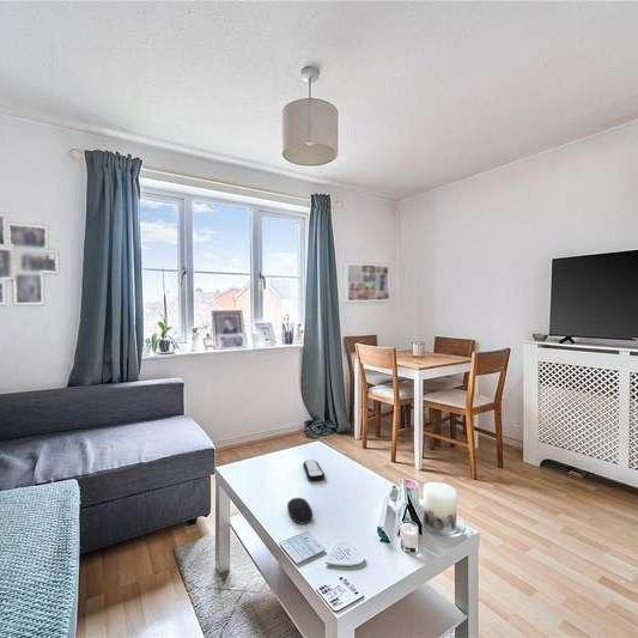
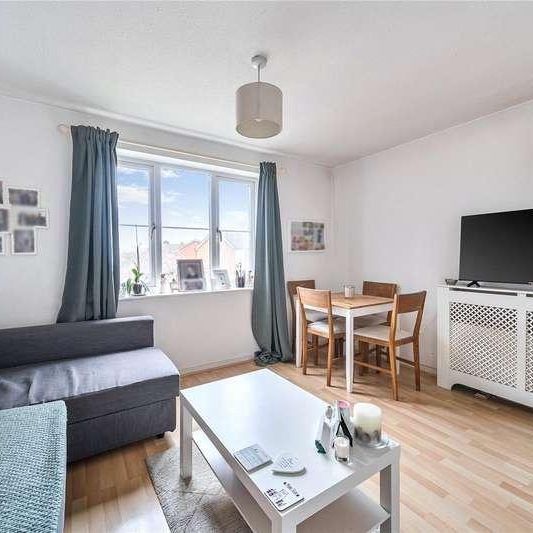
- remote control (312, 469)
- computer mouse (299, 508)
